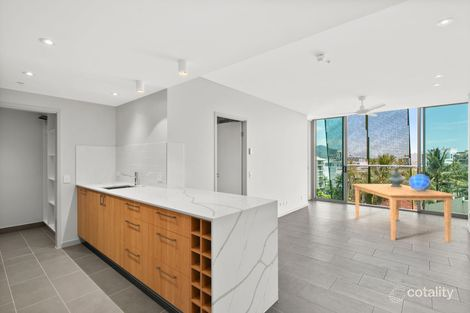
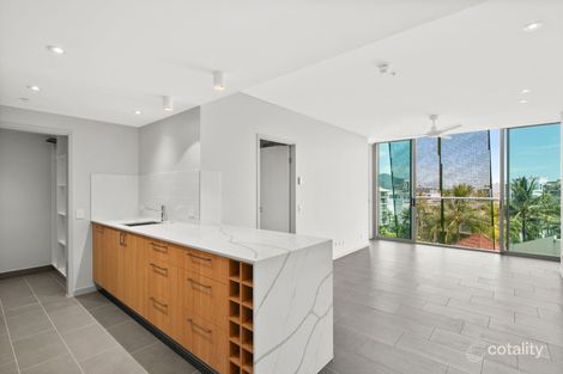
- decorative urn (397, 176)
- decorative globe (419, 182)
- dining table (395, 208)
